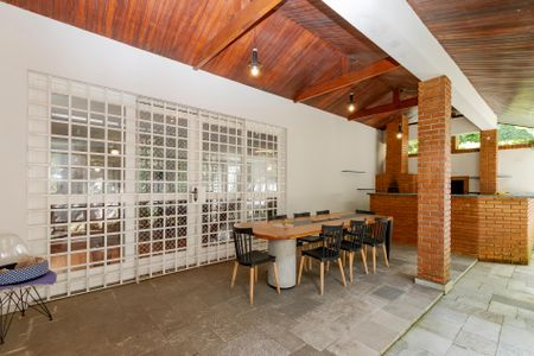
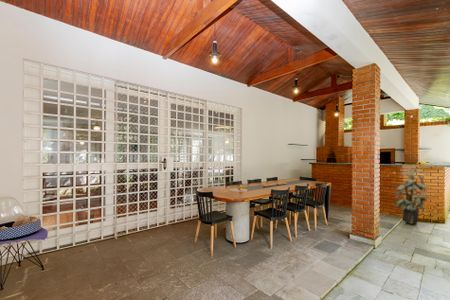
+ indoor plant (409, 194)
